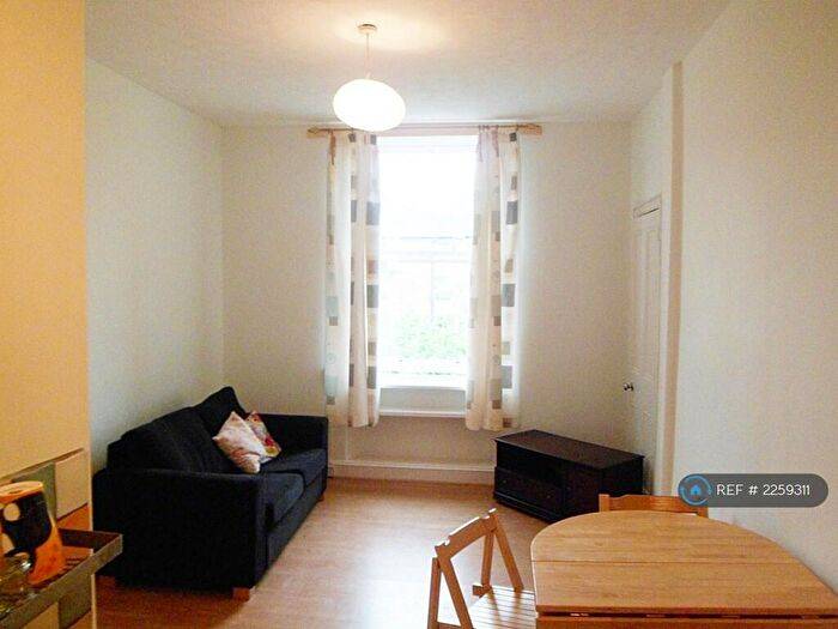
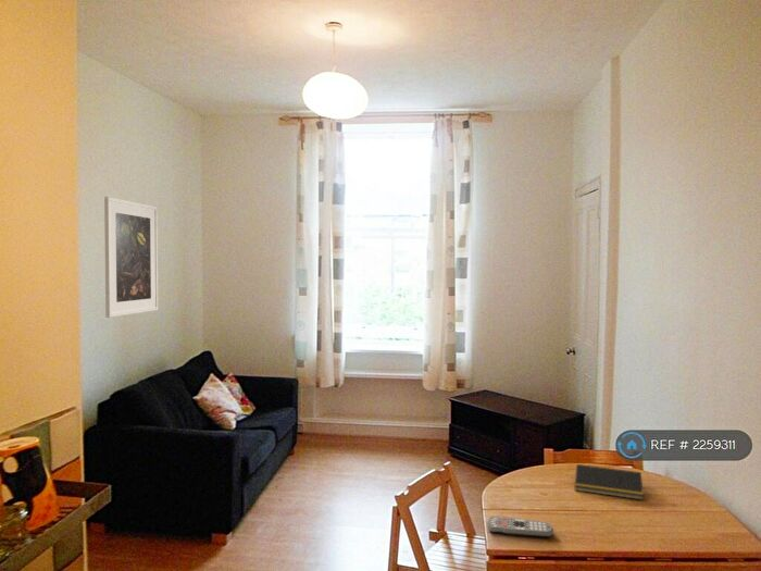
+ notepad (608, 481)
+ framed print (133, 258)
+ remote control (520, 526)
